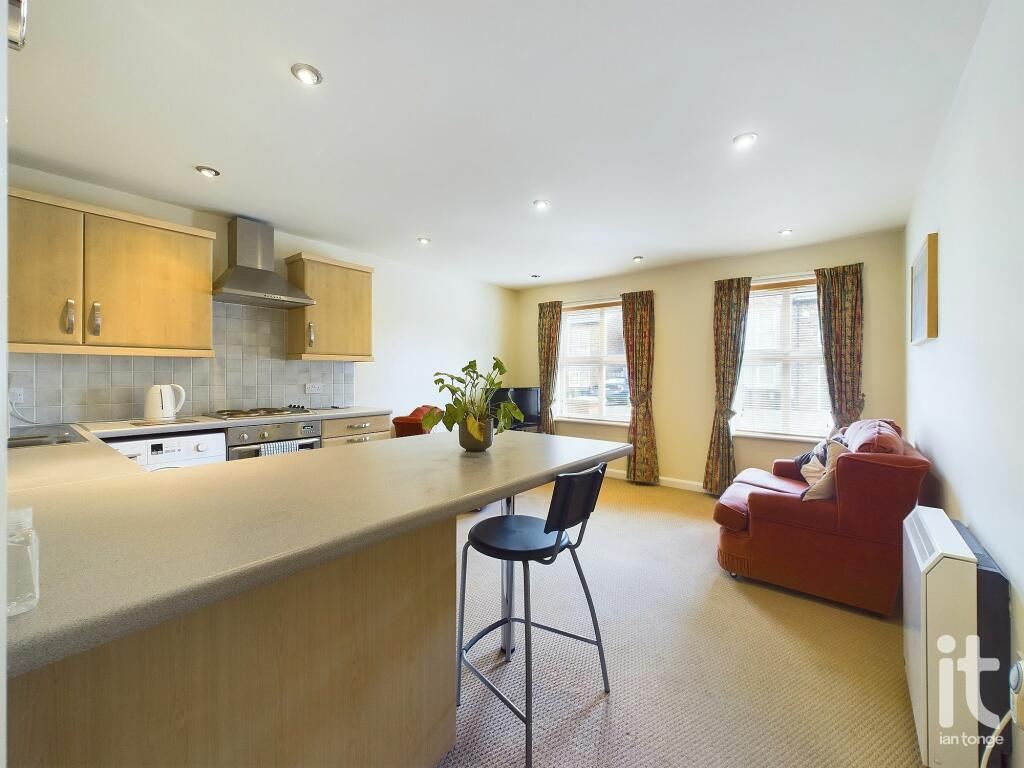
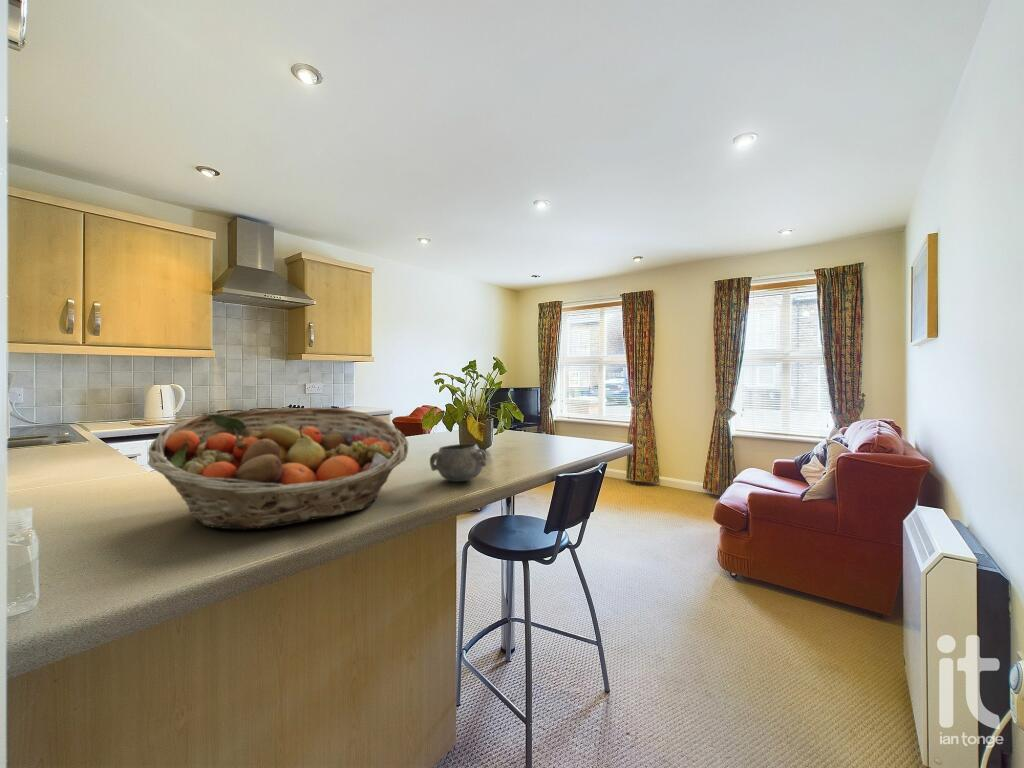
+ fruit basket (293, 458)
+ decorative bowl (463, 462)
